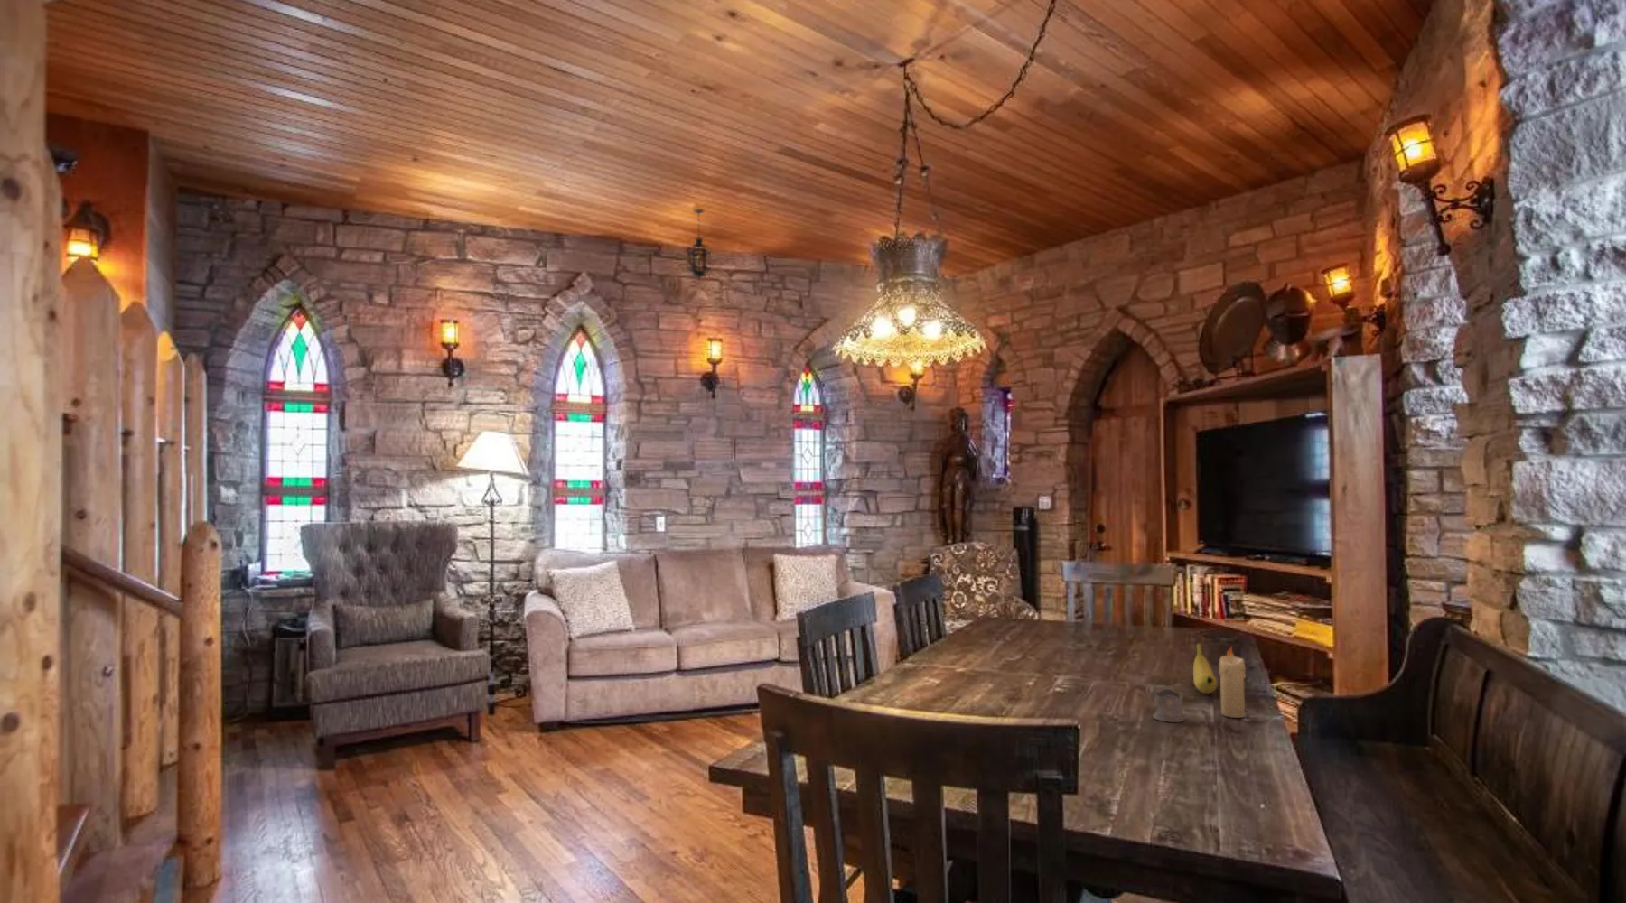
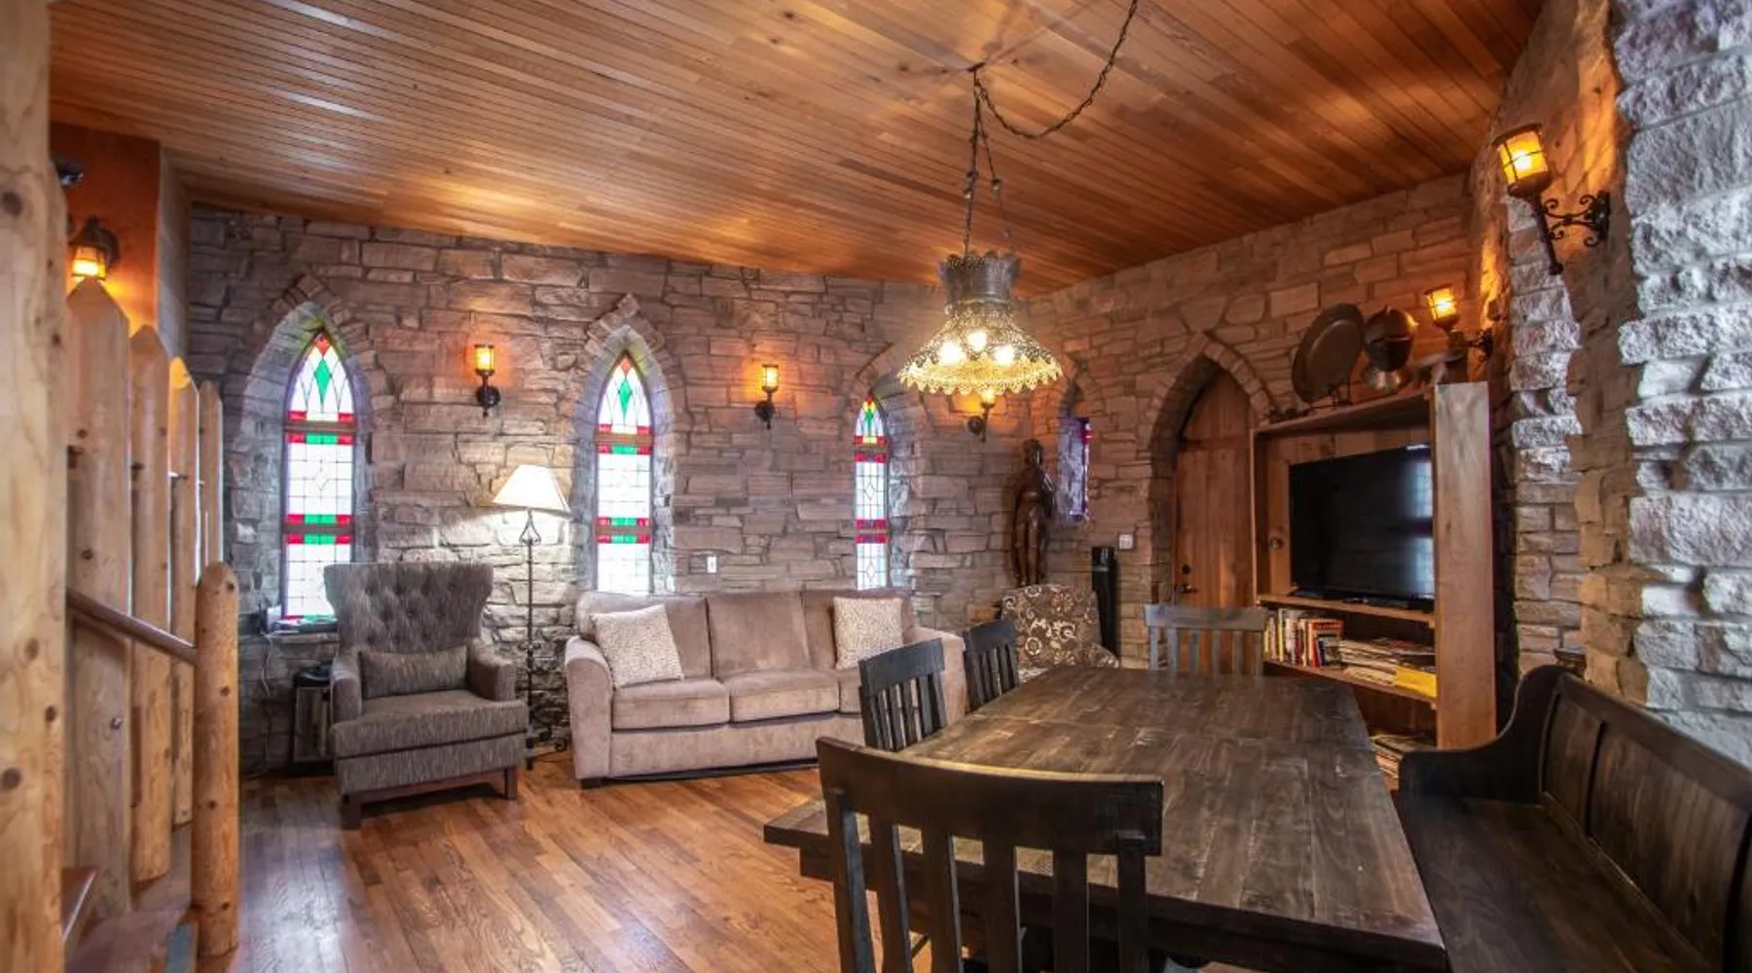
- tea glass holder (1164, 696)
- fruit (1203, 671)
- hanging lantern (698, 246)
- candle (1232, 679)
